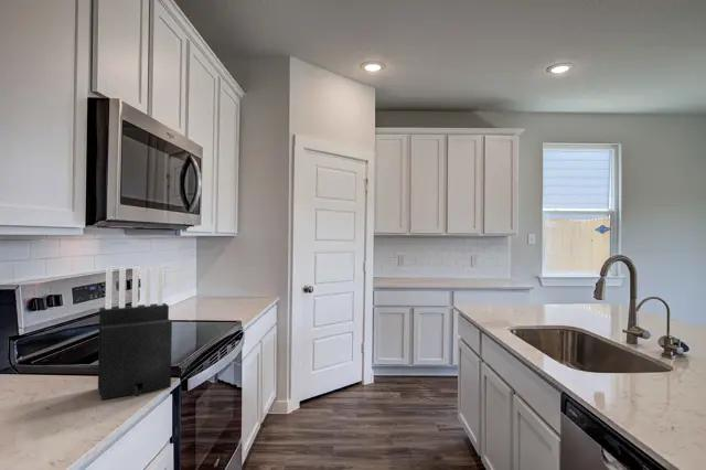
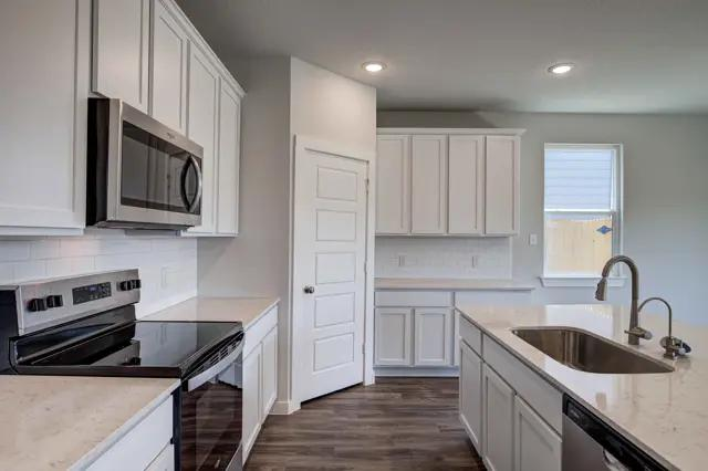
- knife block (136, 328)
